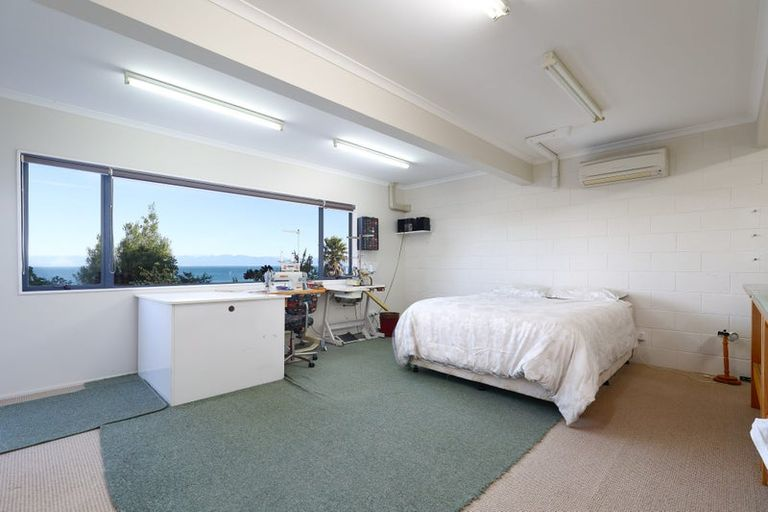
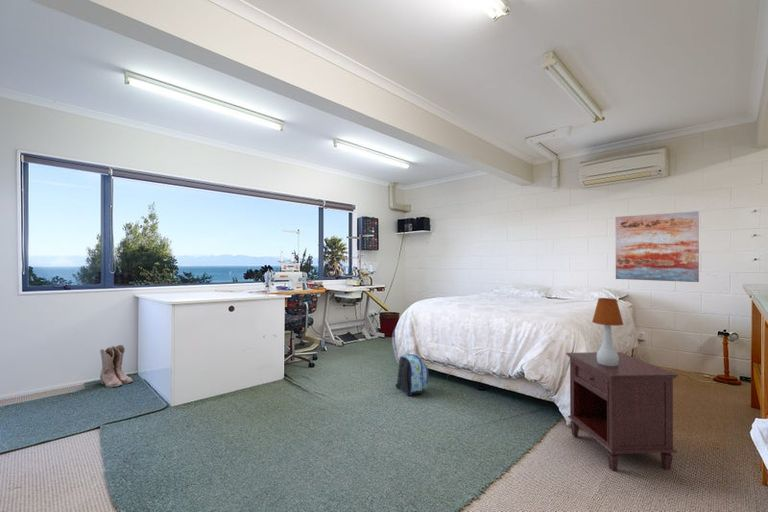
+ nightstand (616, 406)
+ boots (116, 364)
+ table lamp (607, 331)
+ wall art (654, 247)
+ backpack (412, 373)
